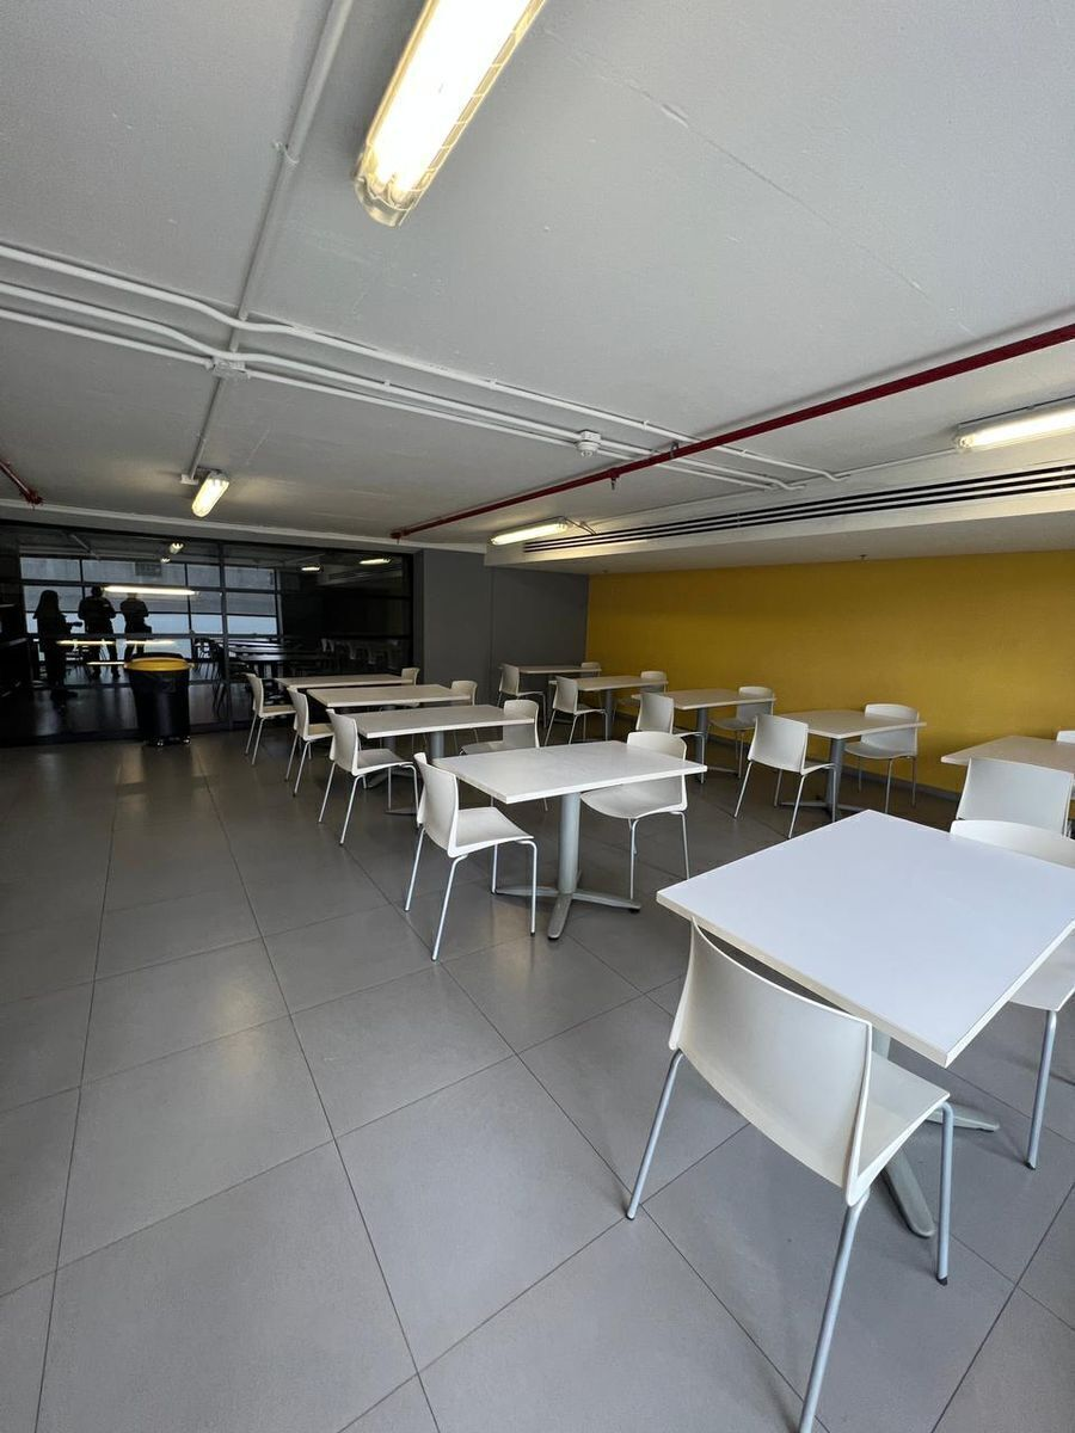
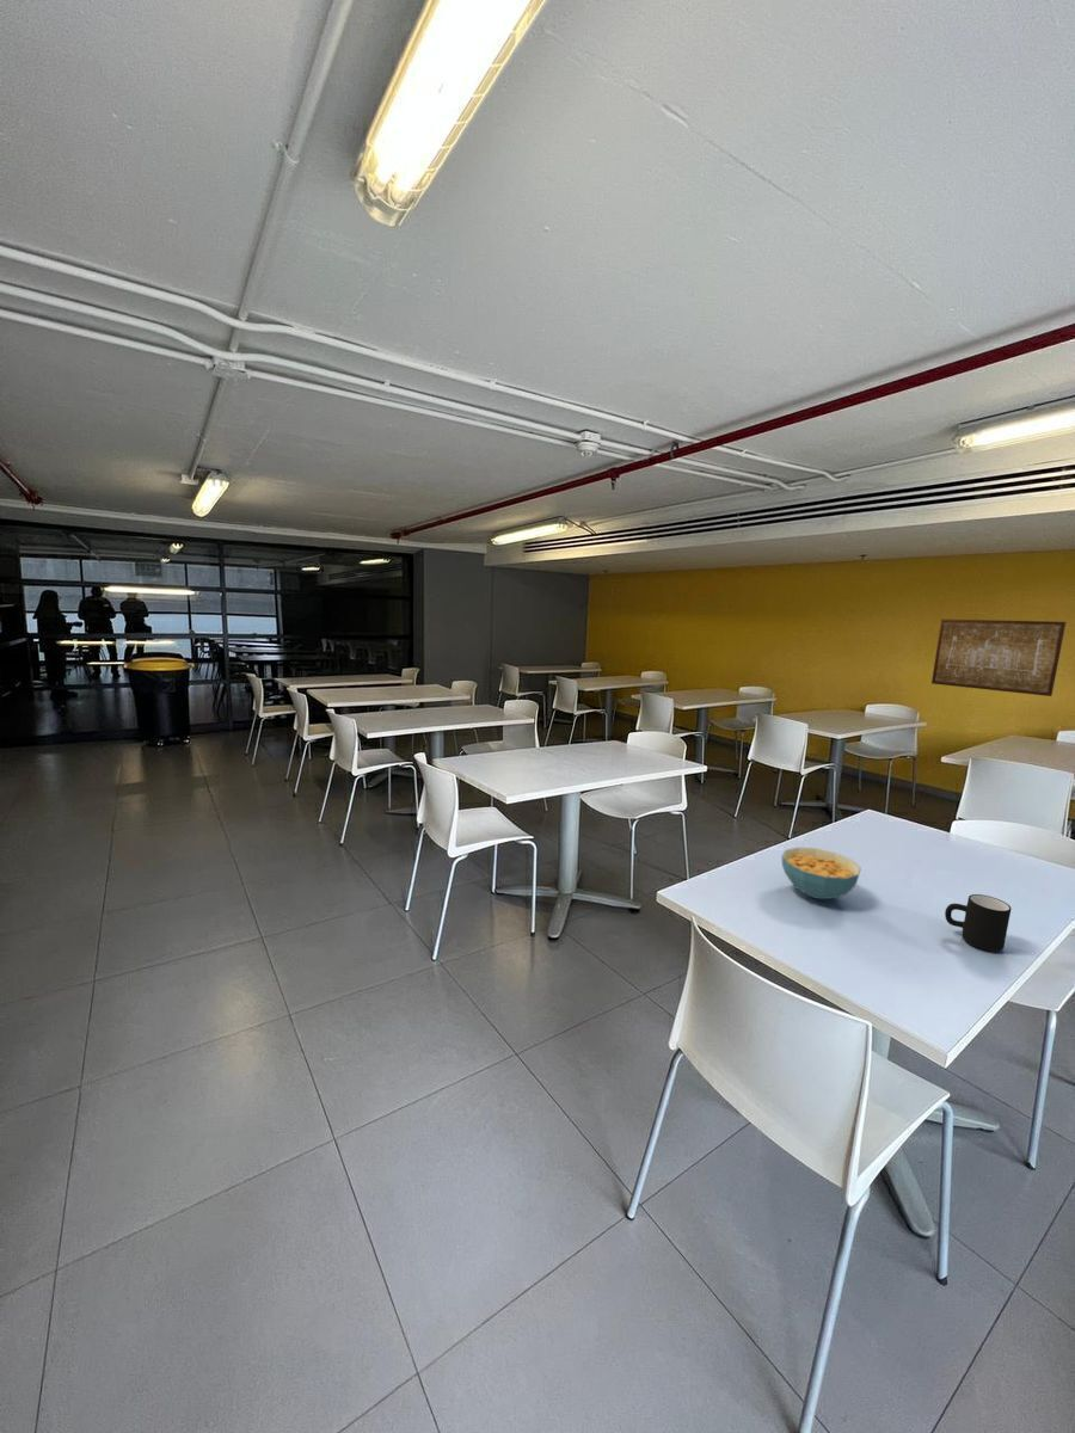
+ wall art (993, 654)
+ cereal bowl (818, 878)
+ mug (975, 920)
